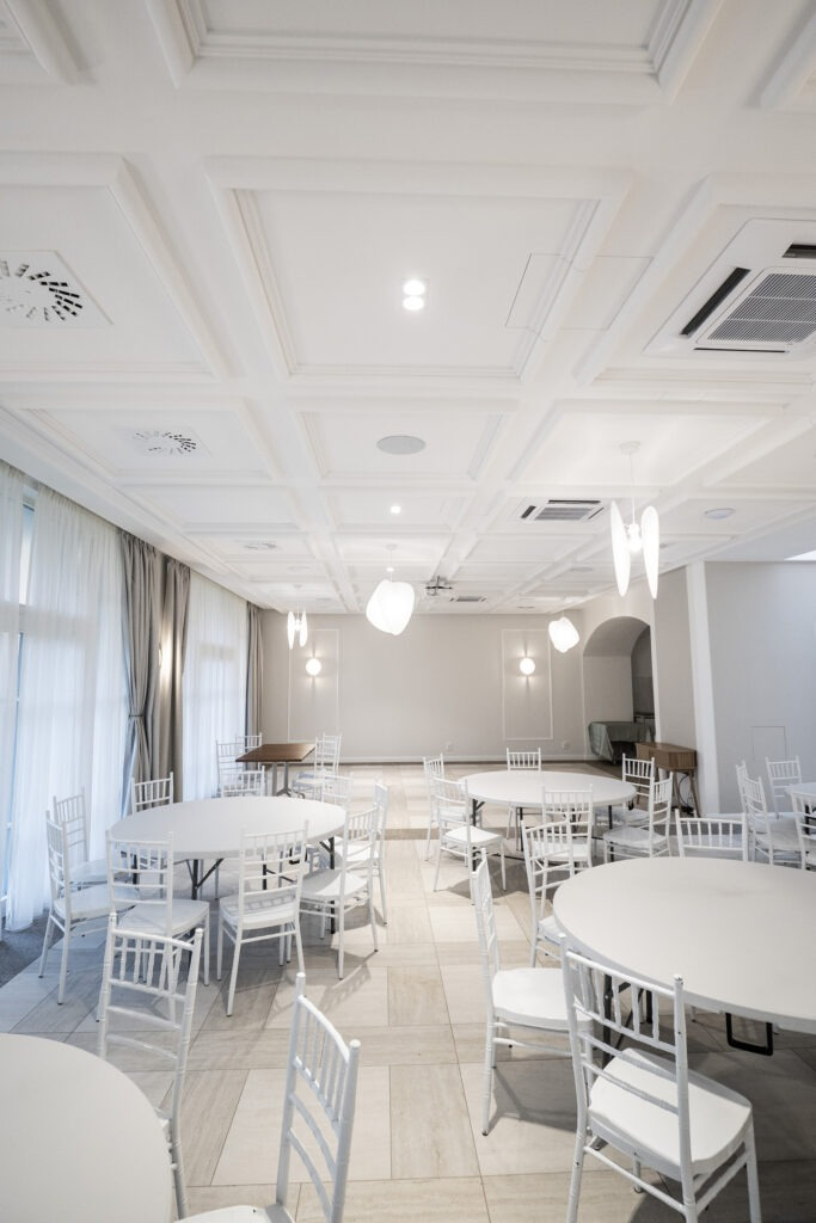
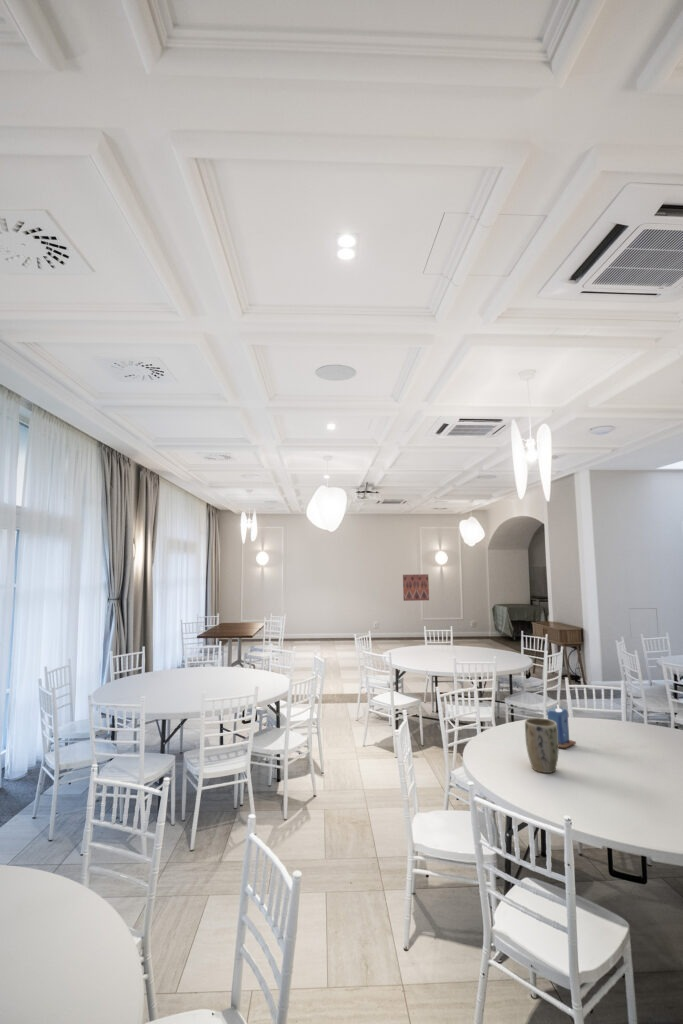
+ wall art (415, 587)
+ plant pot (542, 745)
+ candle (559, 723)
